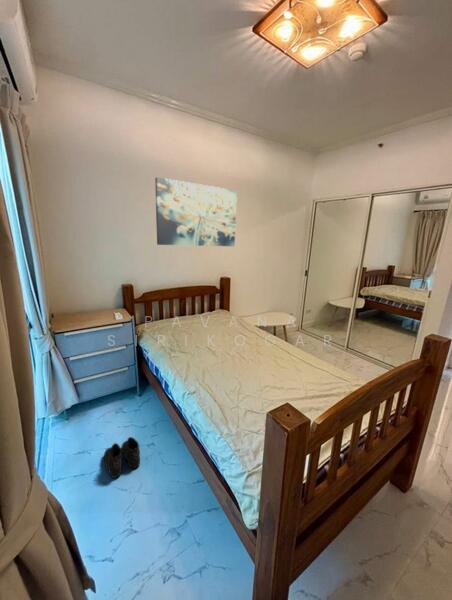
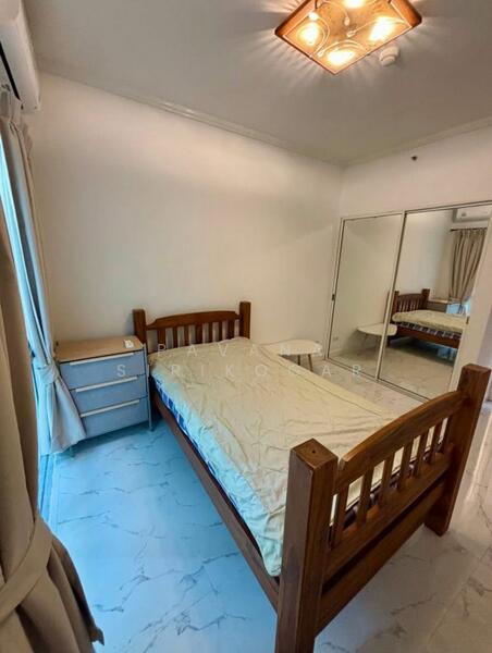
- boots (121, 449)
- wall art (199, 216)
